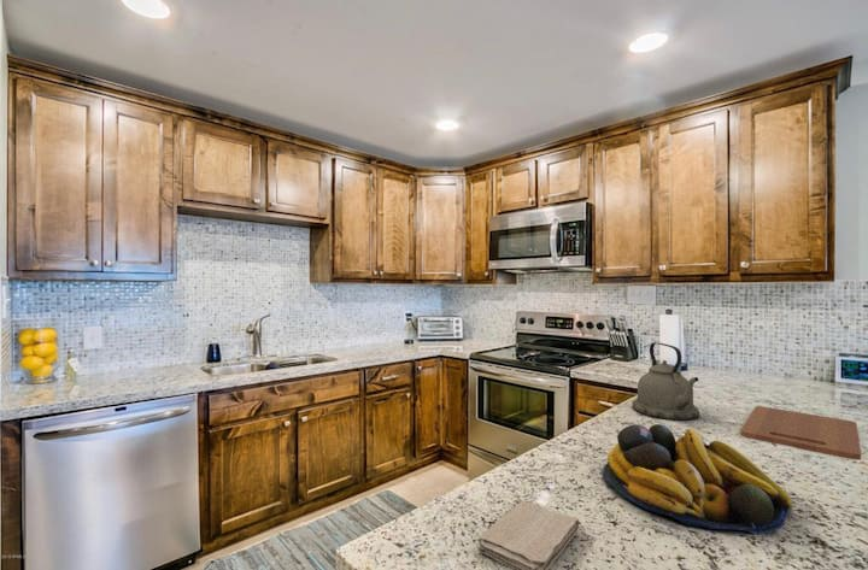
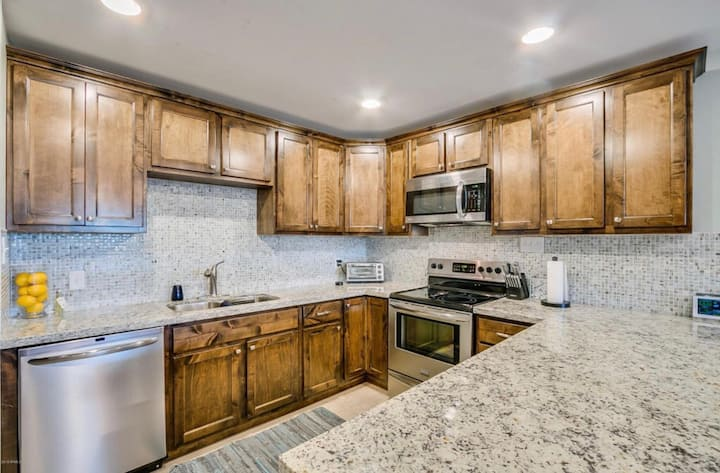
- fruit bowl (686, 460)
- washcloth (529, 533)
- kettle (668, 378)
- cutting board (799, 428)
